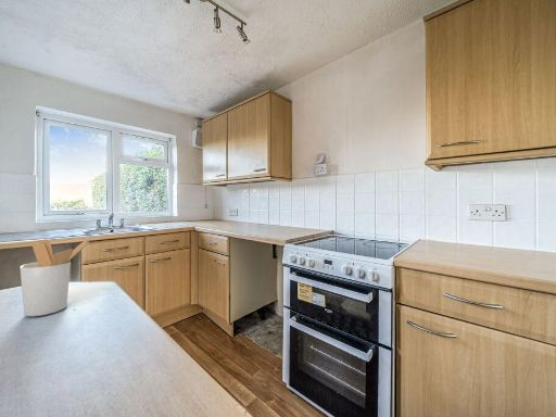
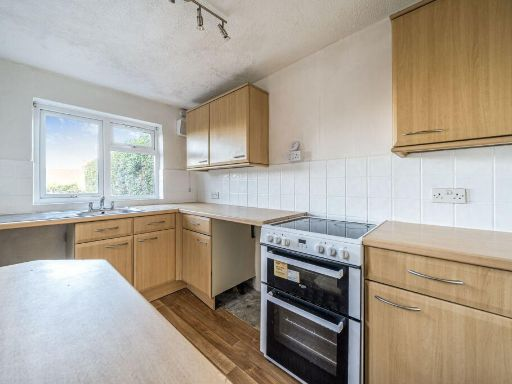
- utensil holder (59, 273)
